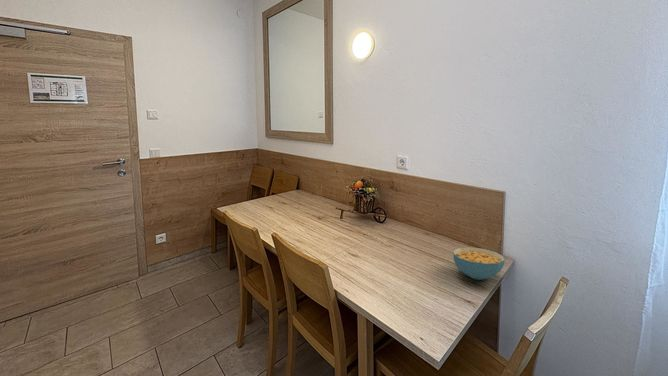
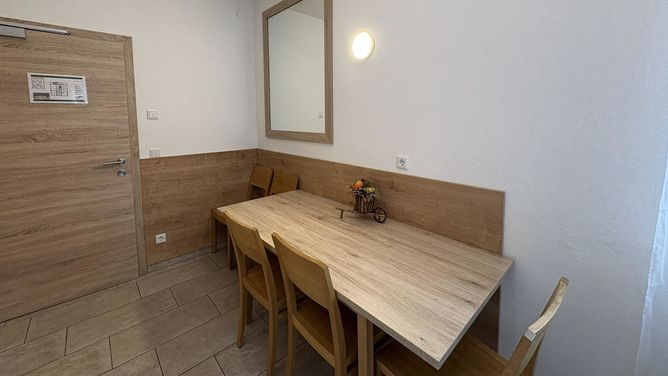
- cereal bowl (477, 265)
